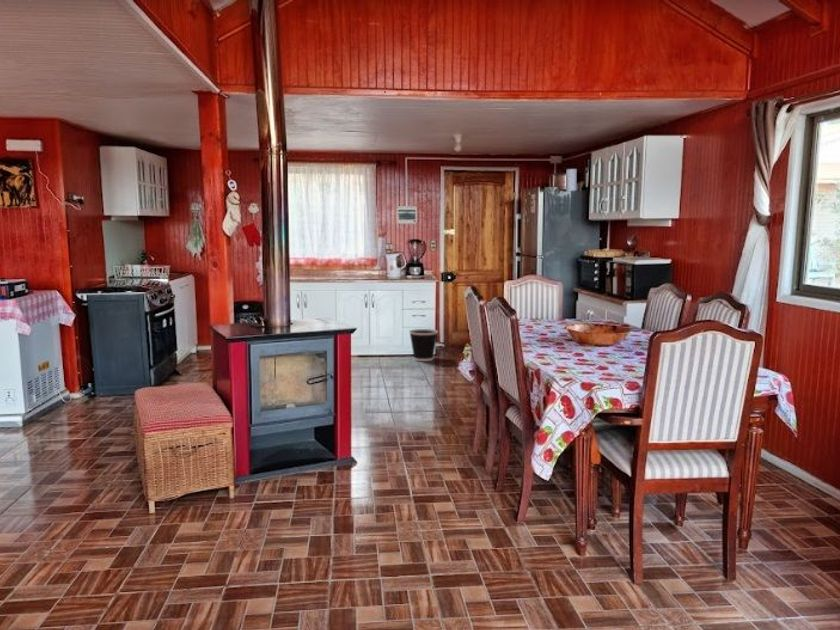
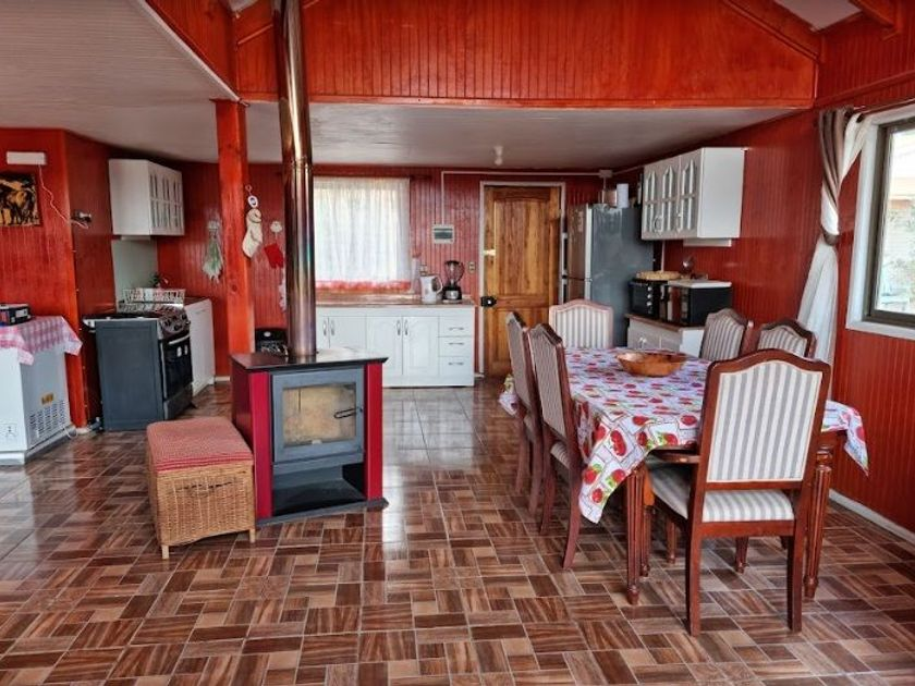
- wastebasket (423, 345)
